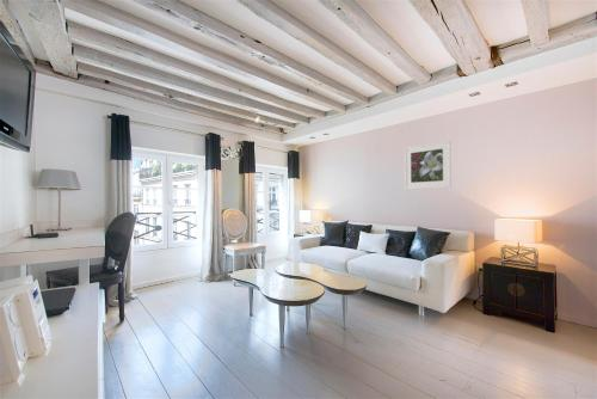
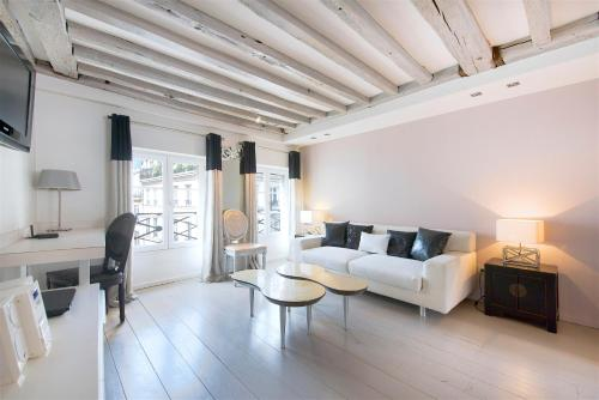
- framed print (426, 166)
